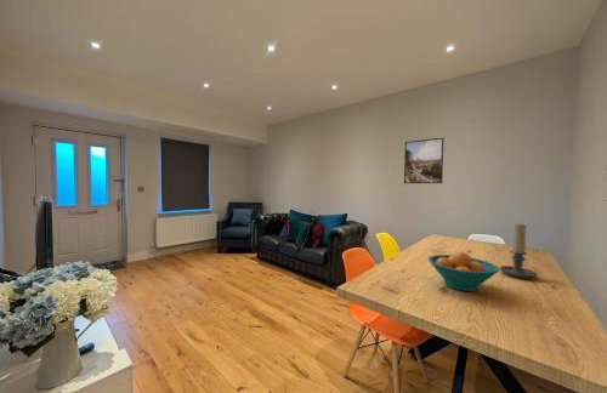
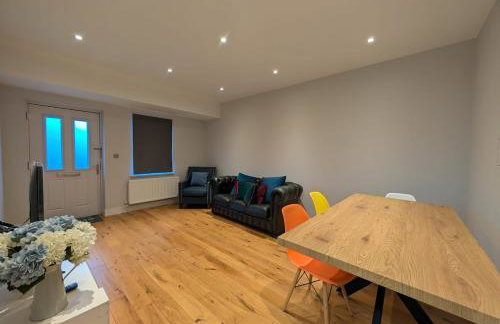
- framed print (422, 161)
- fruit bowl (460, 268)
- candle holder (518, 247)
